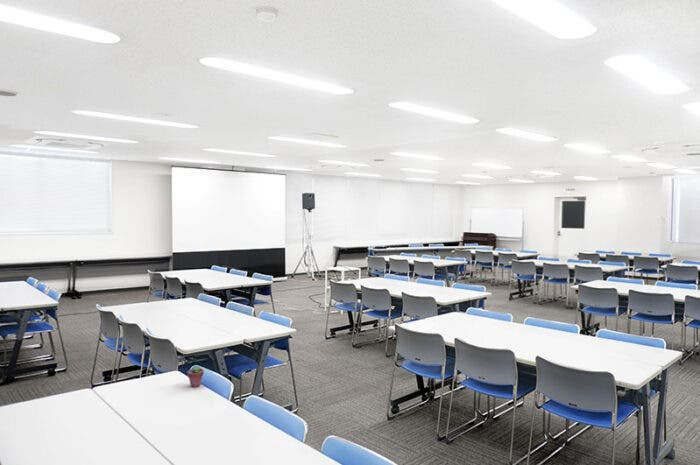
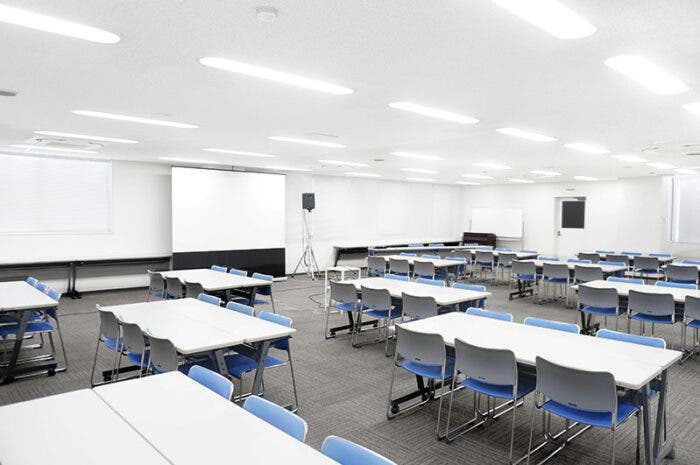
- potted succulent (195, 375)
